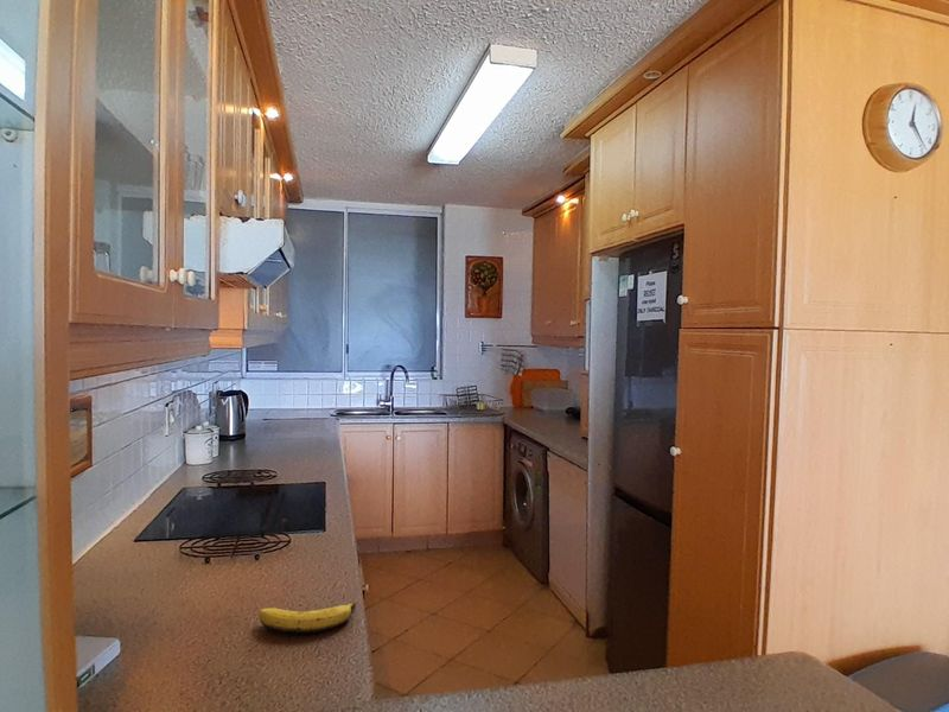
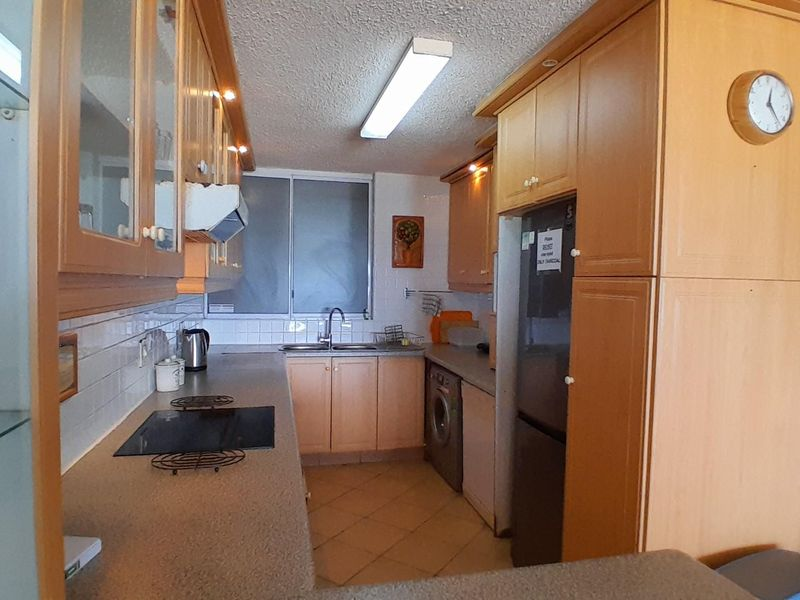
- banana (313, 612)
